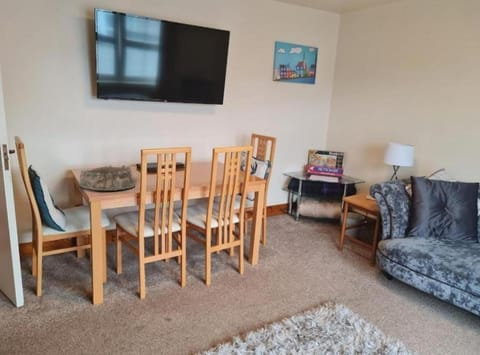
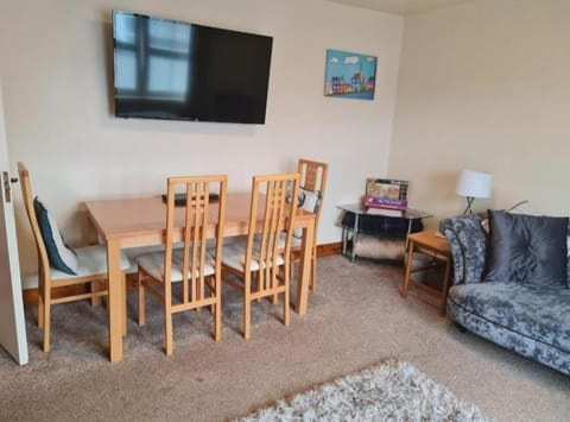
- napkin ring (108, 177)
